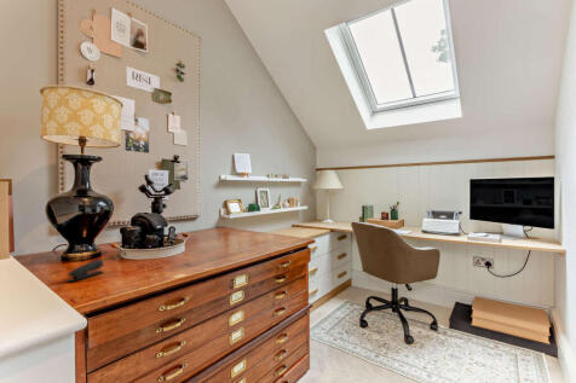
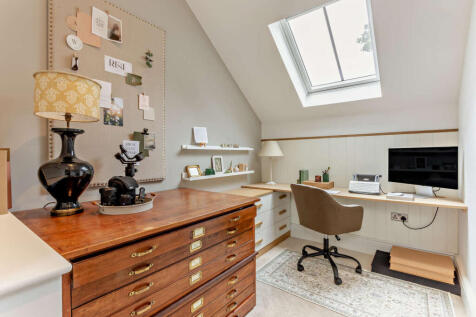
- stapler (86, 269)
